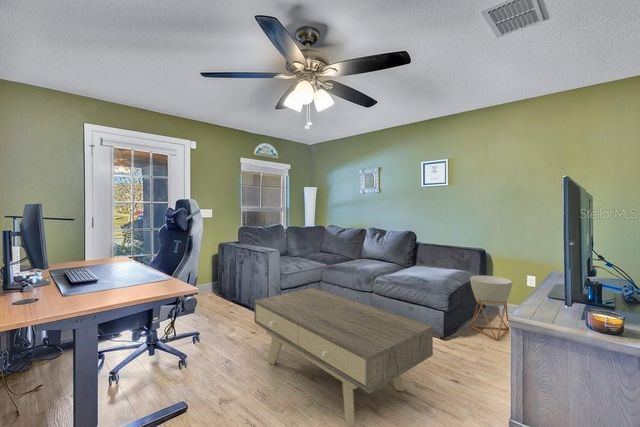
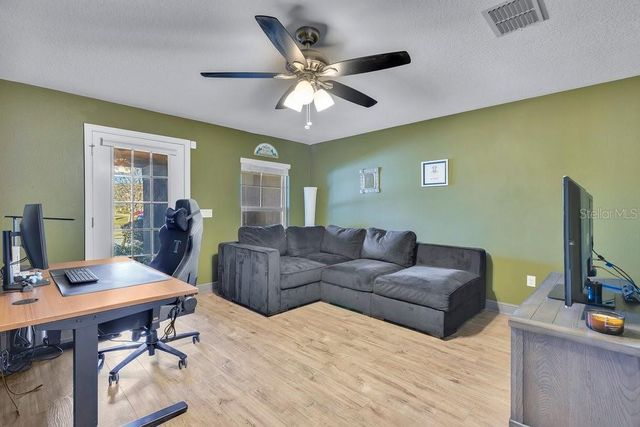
- coffee table (330, 343)
- planter (490, 305)
